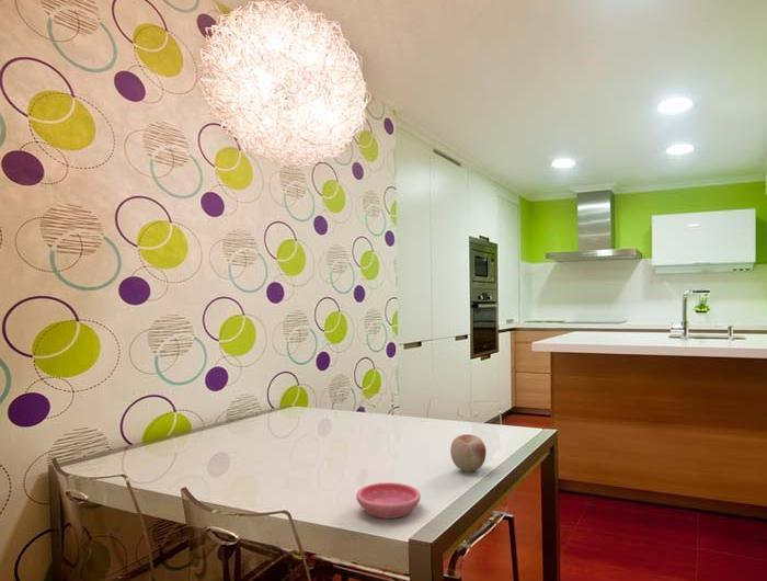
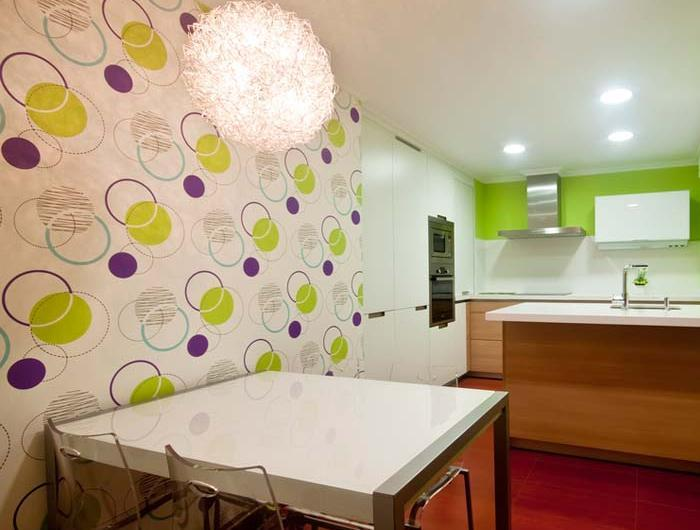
- saucer (388, 500)
- apple (468, 453)
